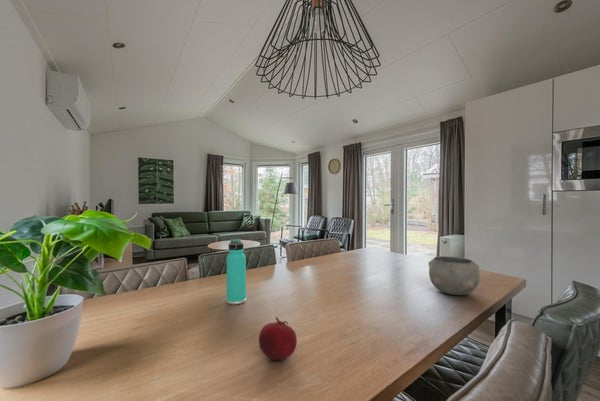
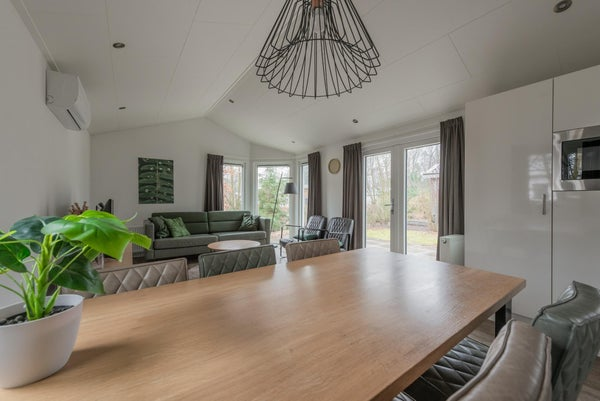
- bowl (452, 275)
- fruit (278, 338)
- thermos bottle (236, 269)
